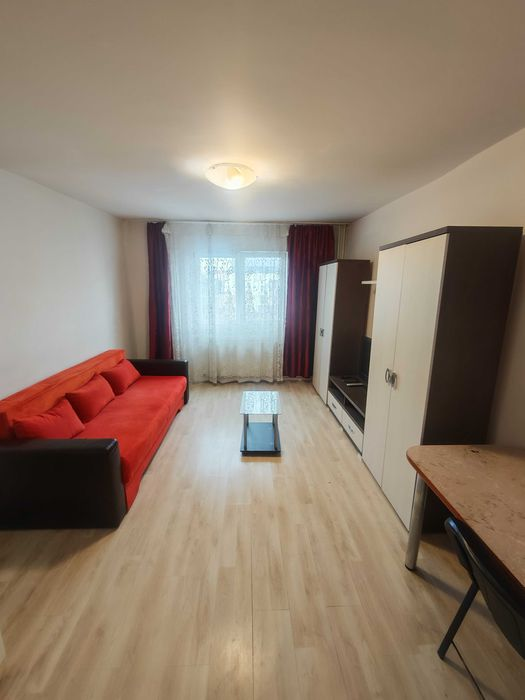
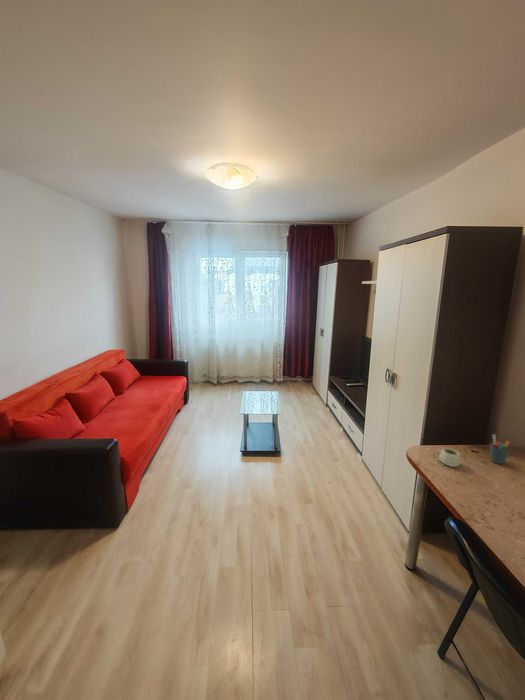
+ mug (446, 456)
+ pen holder (499, 449)
